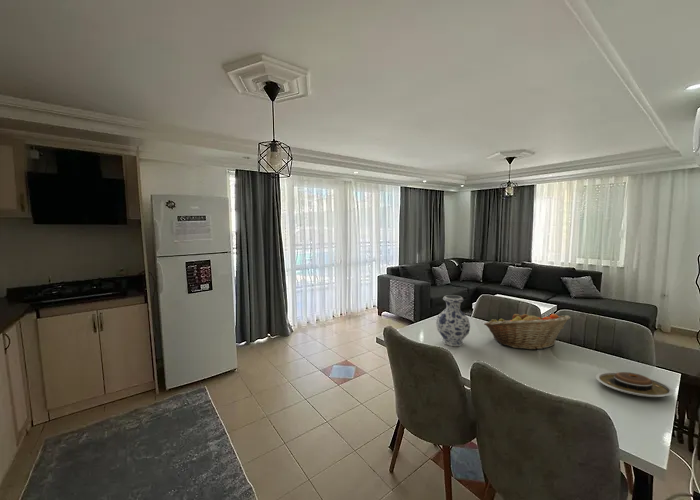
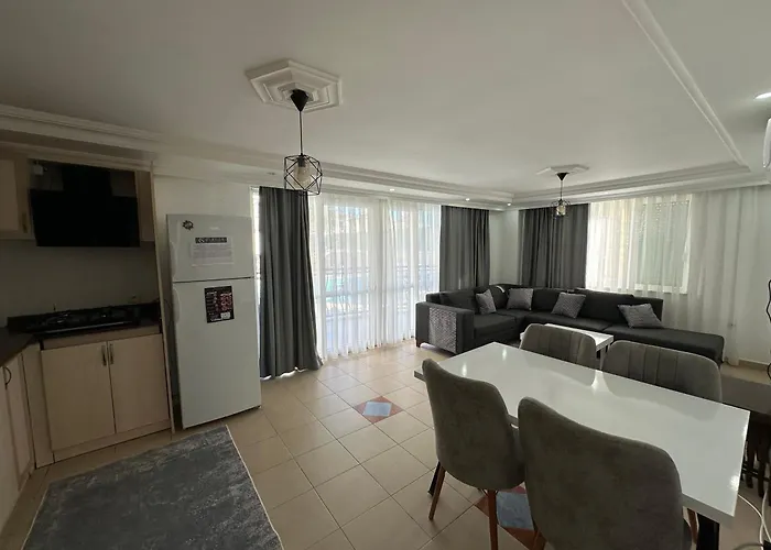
- fruit basket (526, 326)
- plate (632, 381)
- vase (452, 319)
